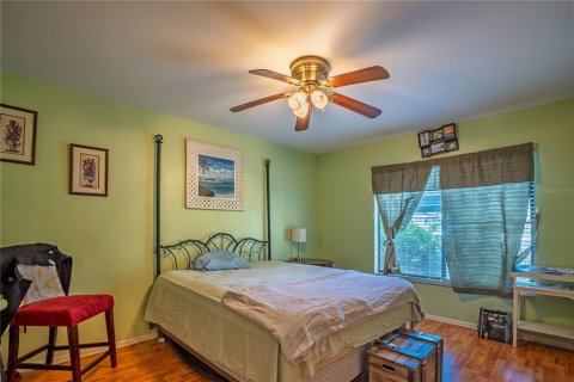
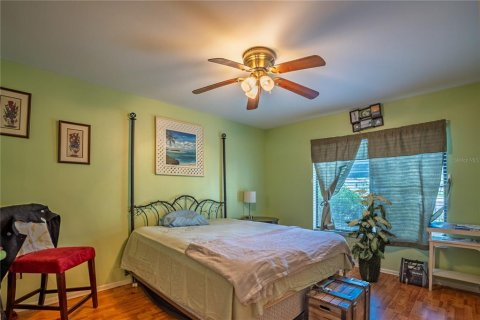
+ indoor plant (368, 233)
